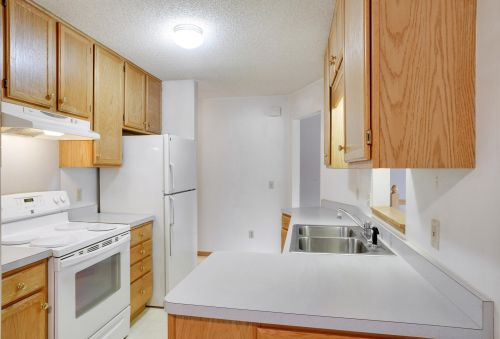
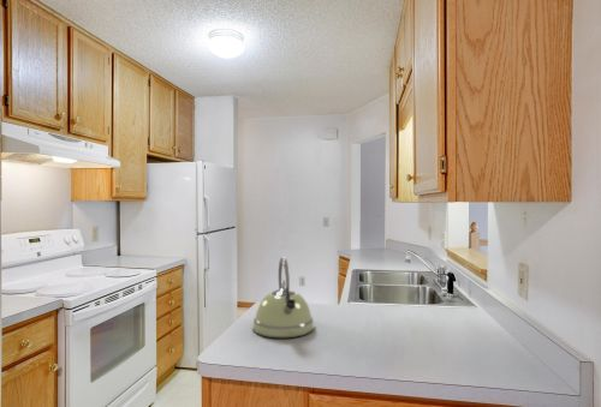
+ kettle (284, 293)
